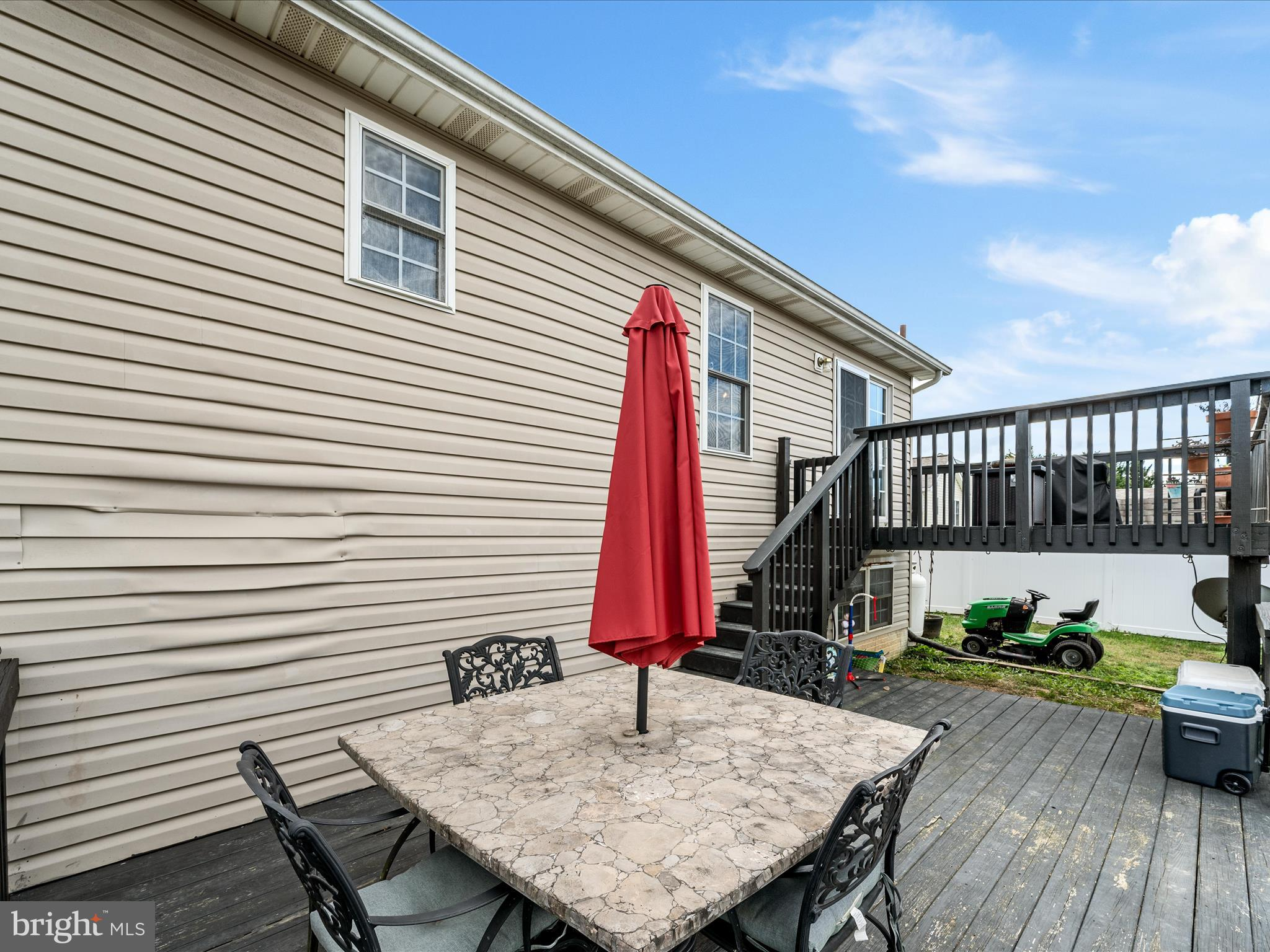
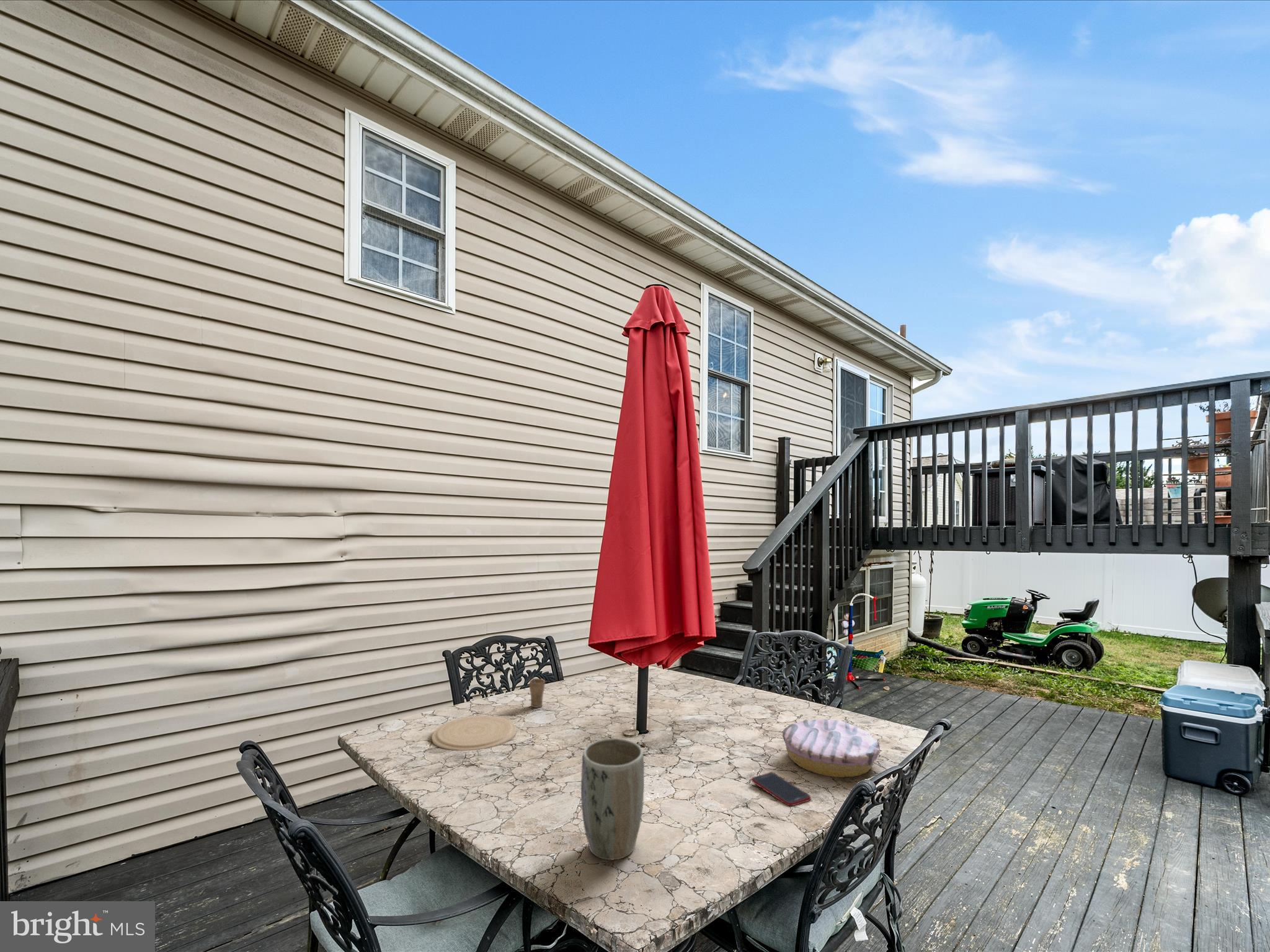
+ cell phone (780, 788)
+ plate (474, 732)
+ plant pot (612, 798)
+ plate (830, 747)
+ cup (537, 690)
